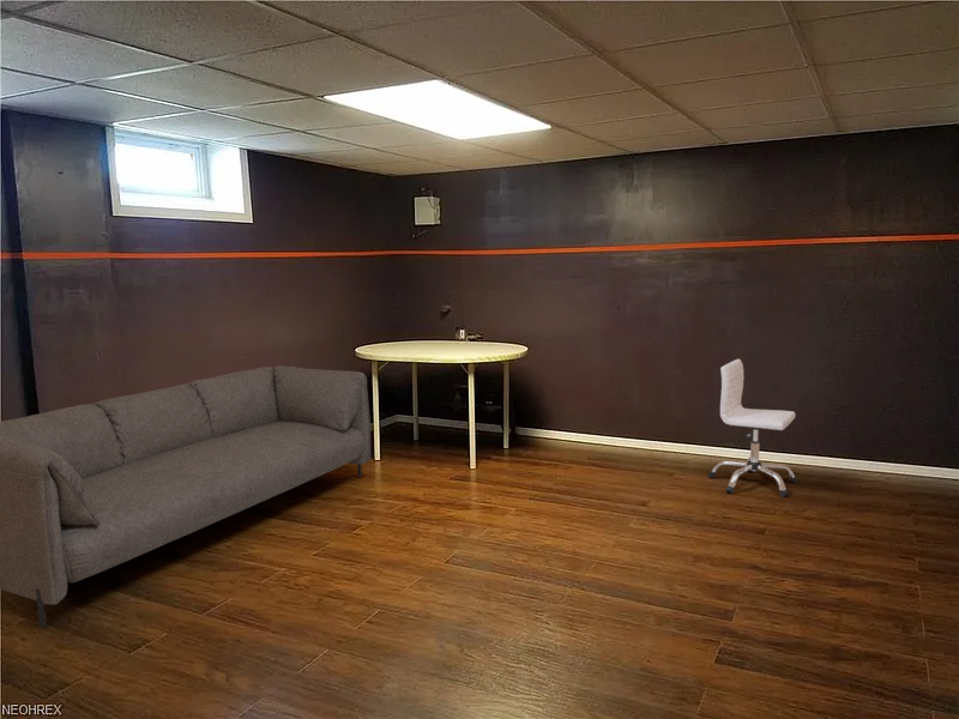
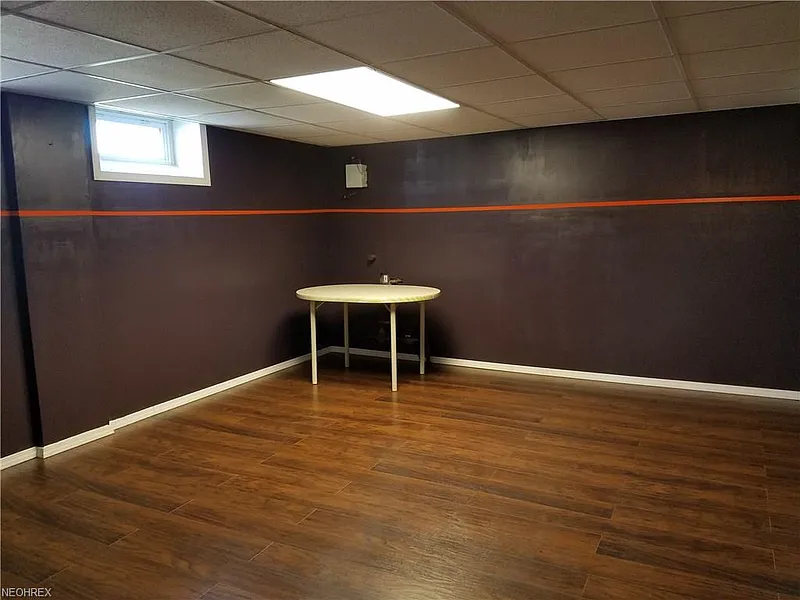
- sofa (193, 460)
- chair (752, 424)
